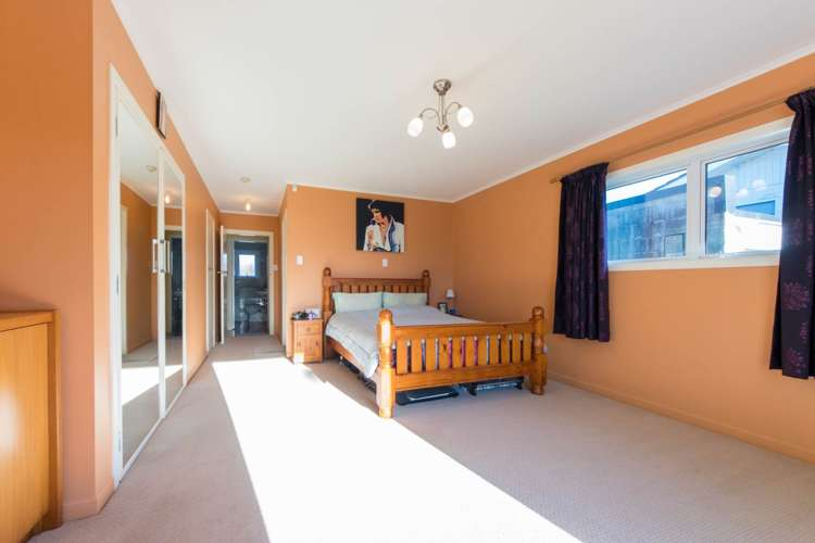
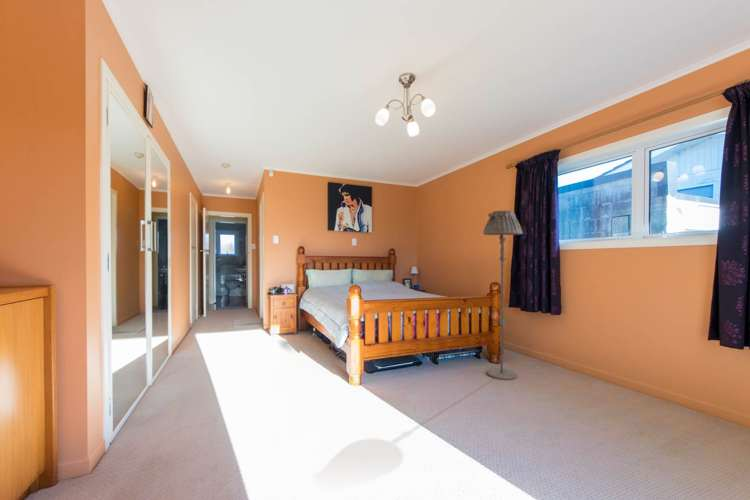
+ floor lamp (502, 293)
